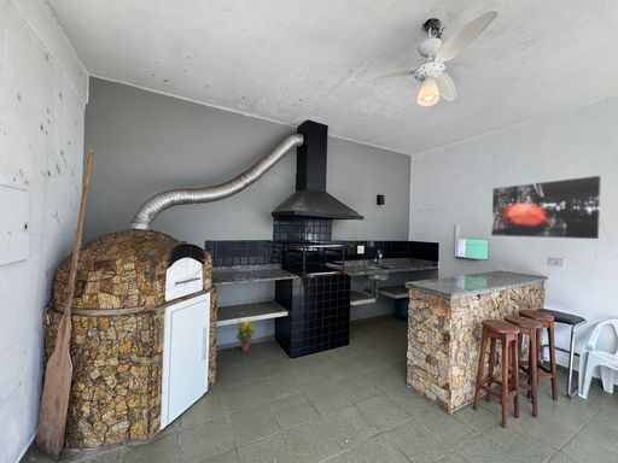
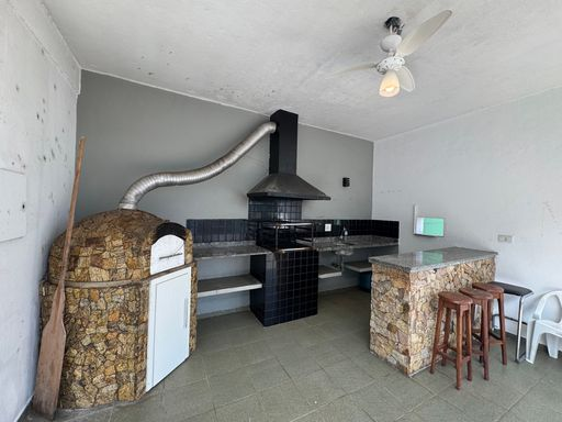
- potted plant (245, 334)
- wall art (538, 210)
